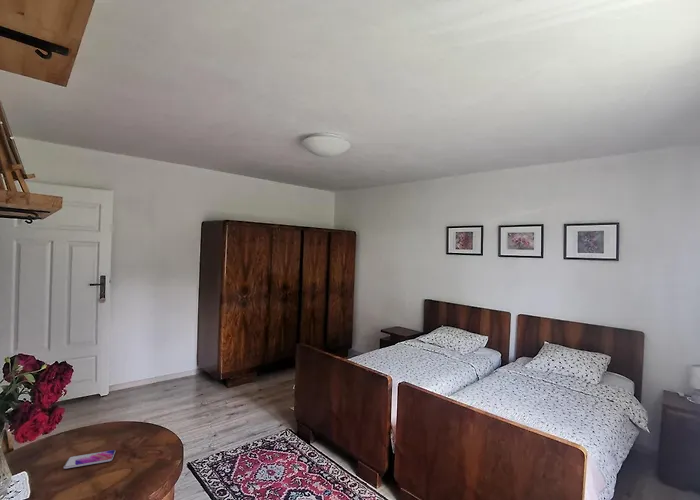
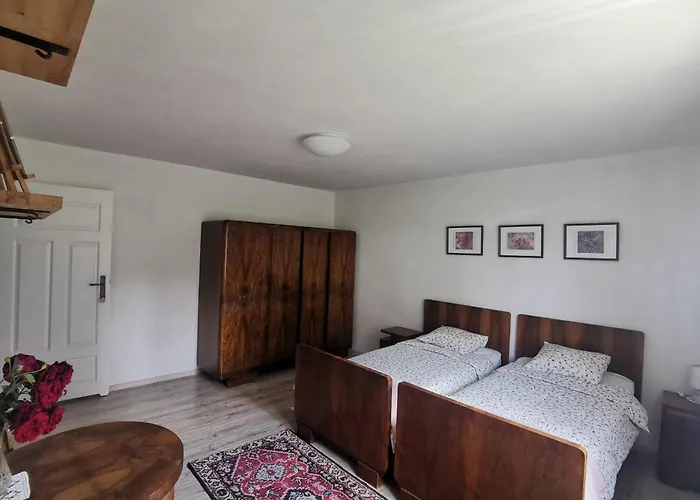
- smartphone (90, 459)
